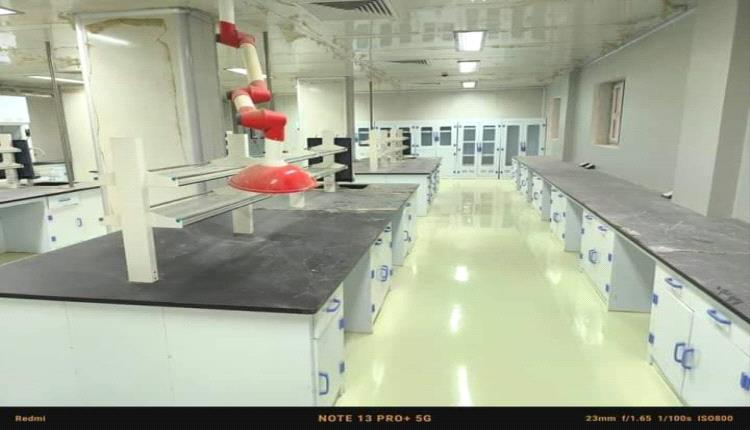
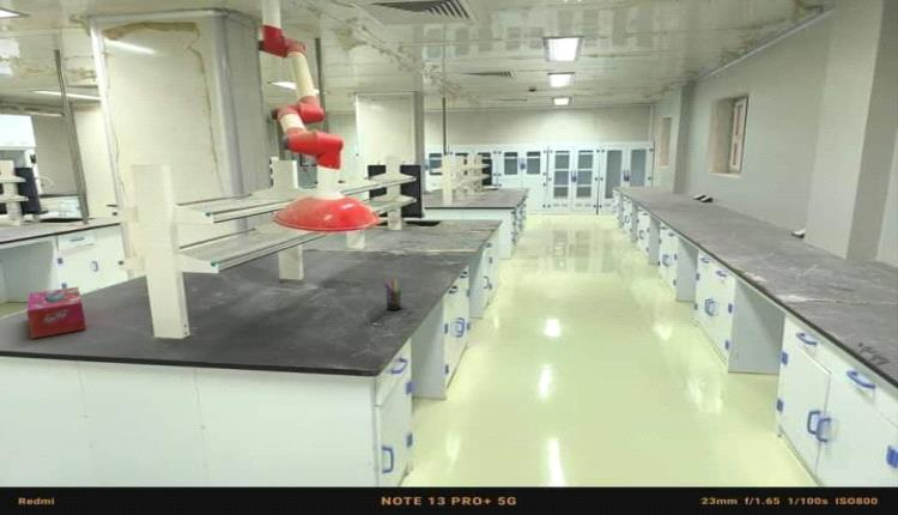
+ tissue box (56, 310)
+ pen holder (395, 292)
